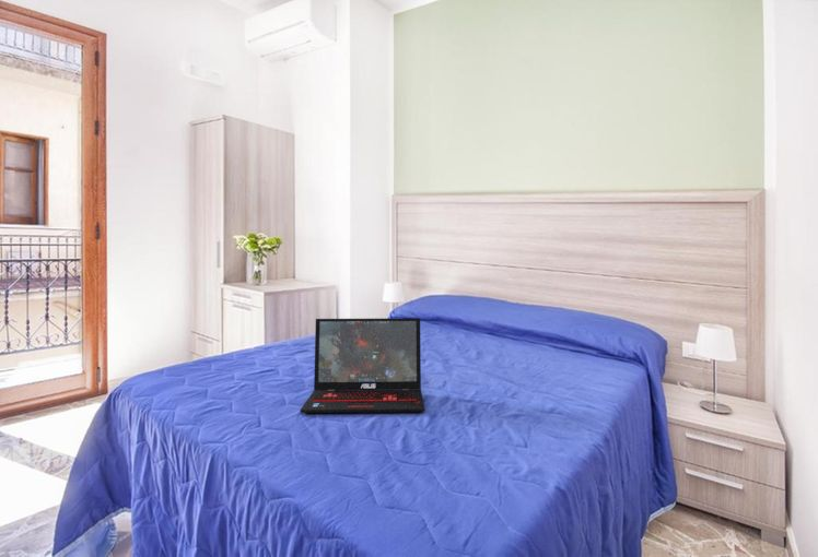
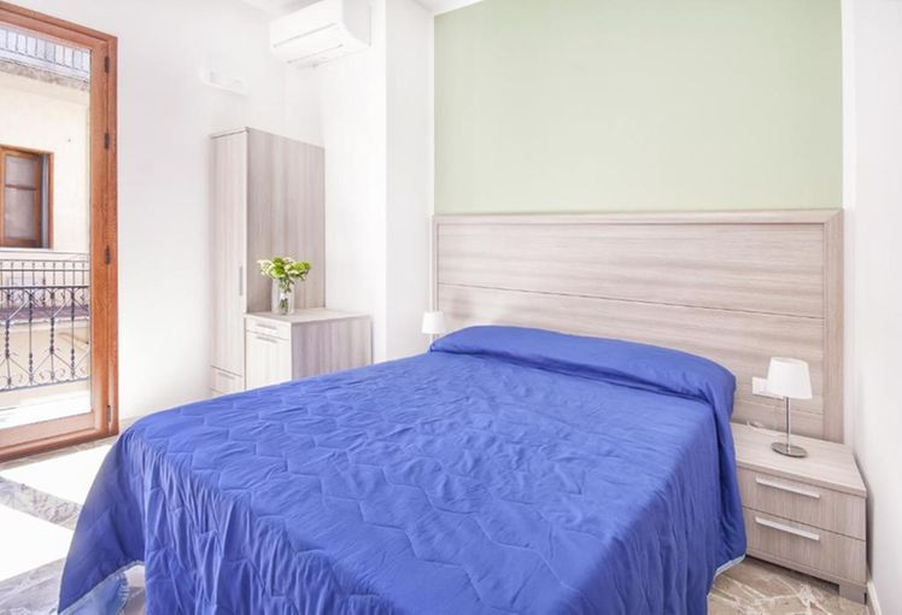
- laptop (365, 362)
